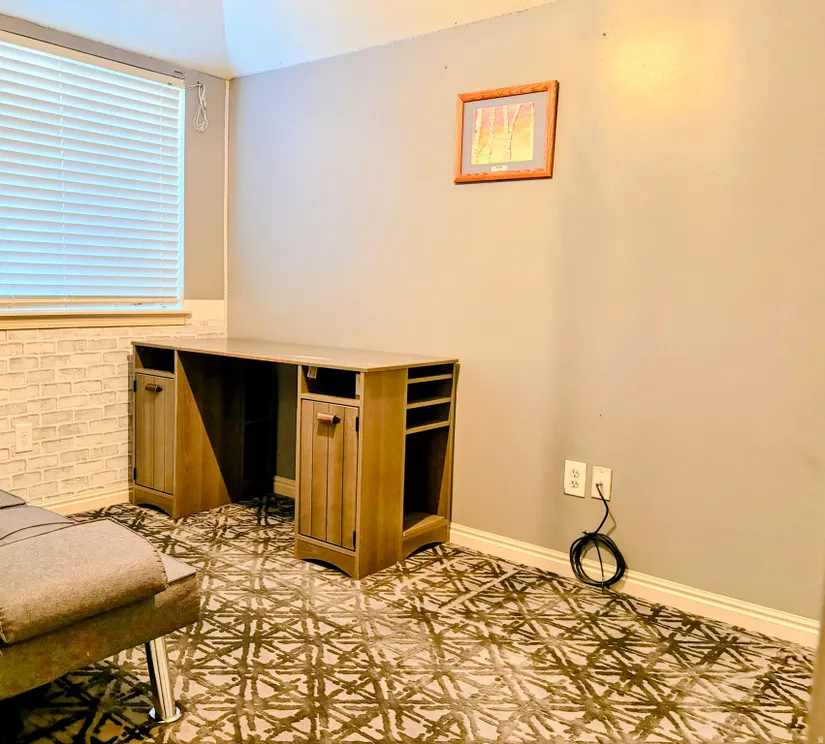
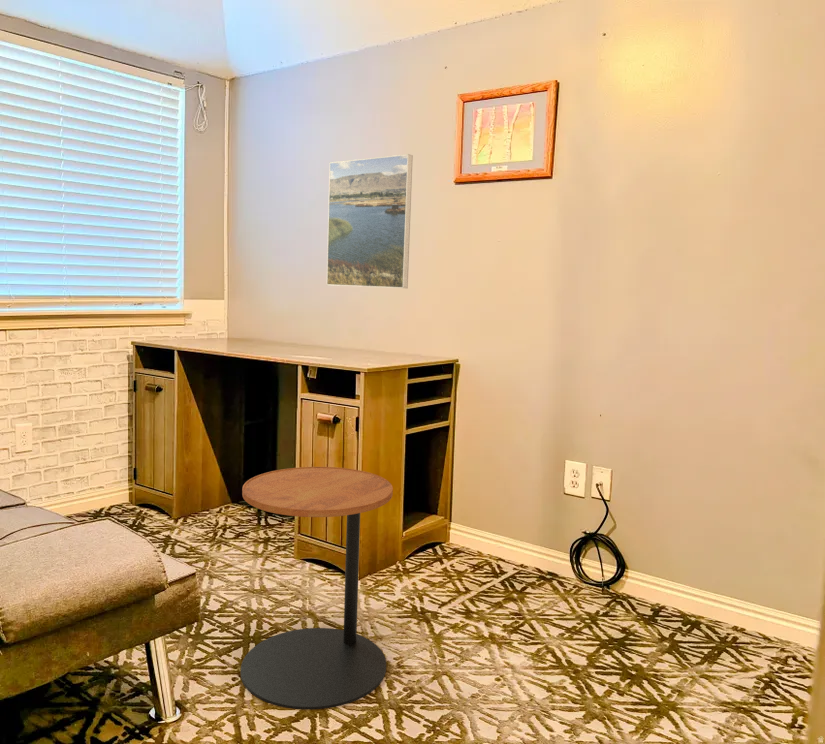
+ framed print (367, 223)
+ side table (345, 577)
